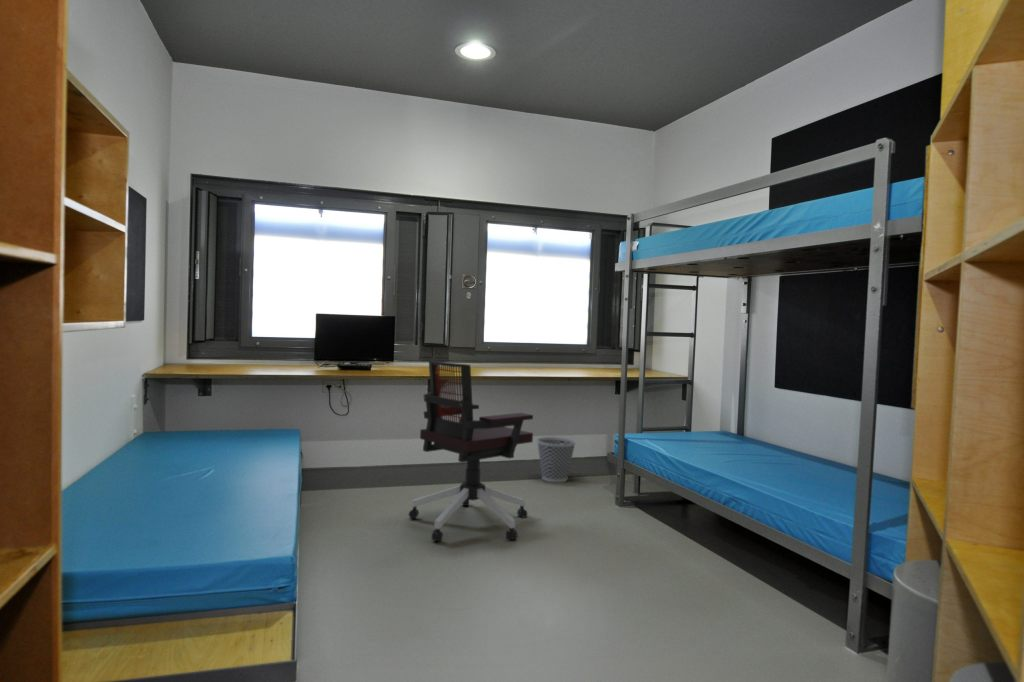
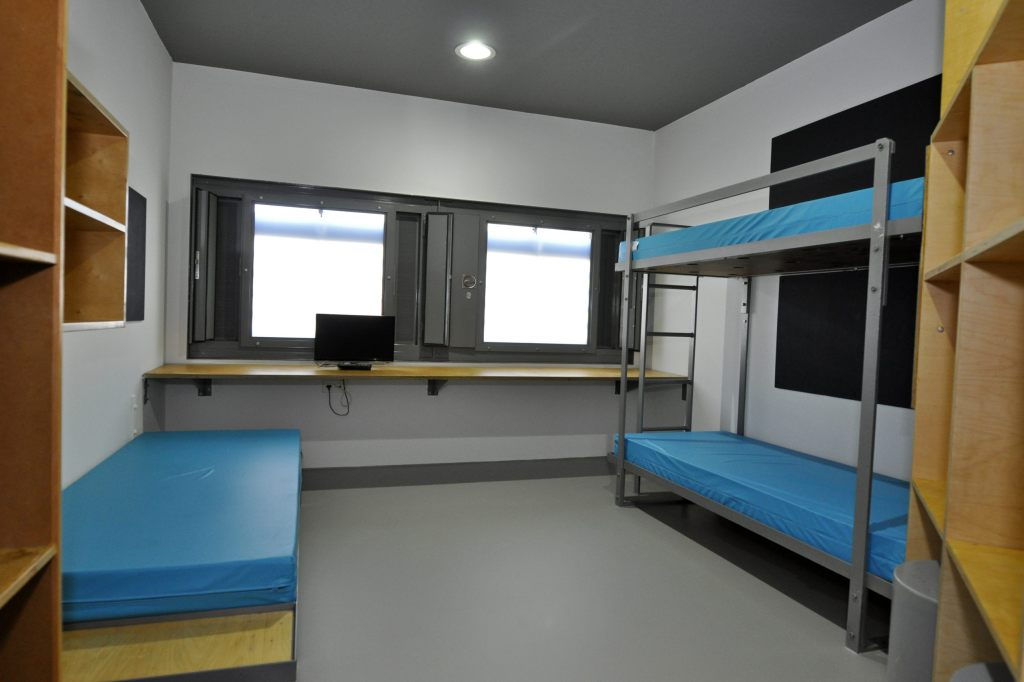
- wastebasket (555, 459)
- office chair (476, 443)
